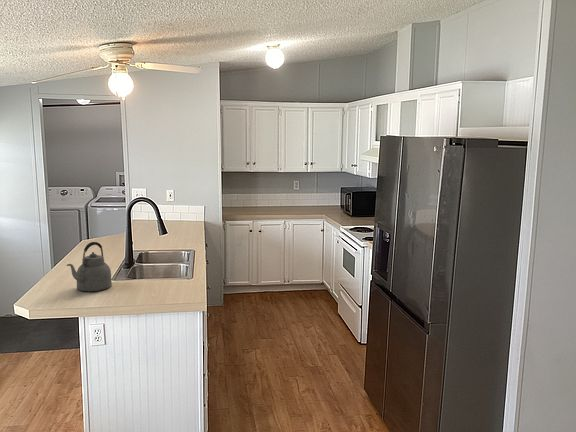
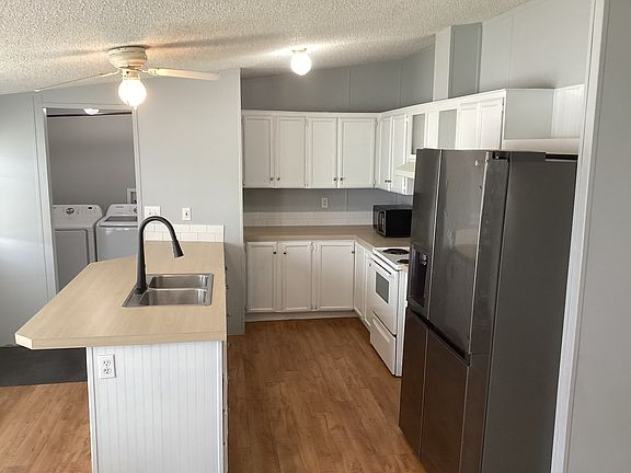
- kettle (87, 266)
